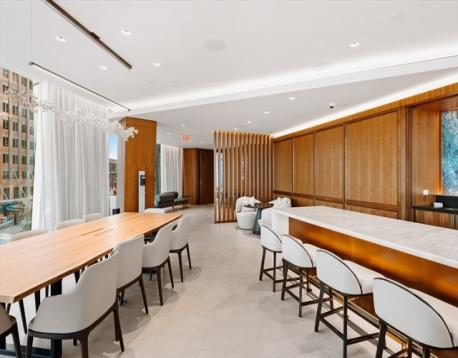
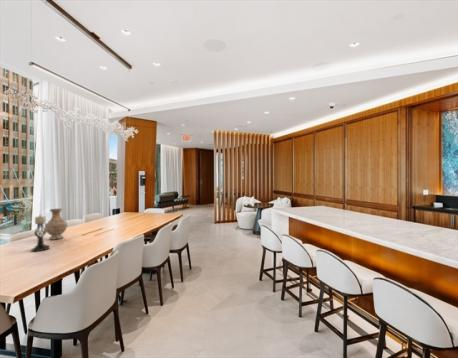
+ vase (56, 223)
+ candle holder (40, 232)
